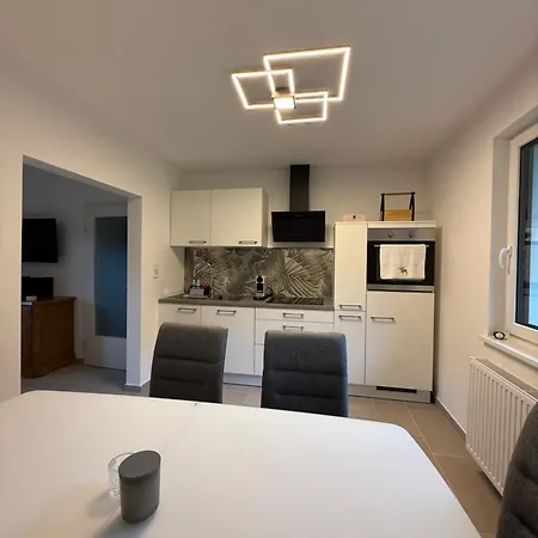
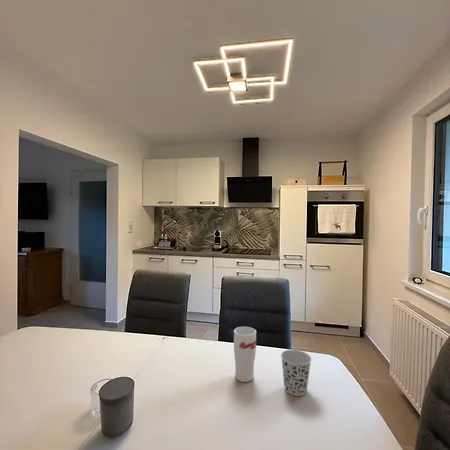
+ cup (295, 373)
+ cup (244, 353)
